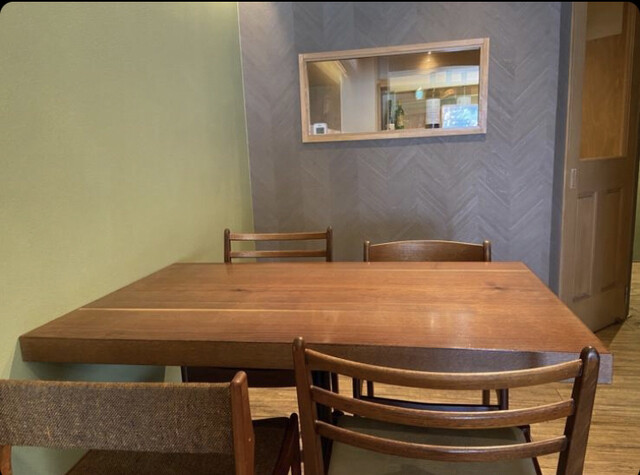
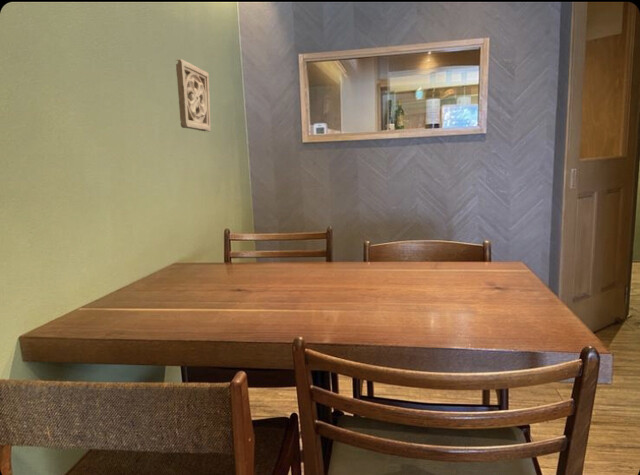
+ wall ornament (194, 98)
